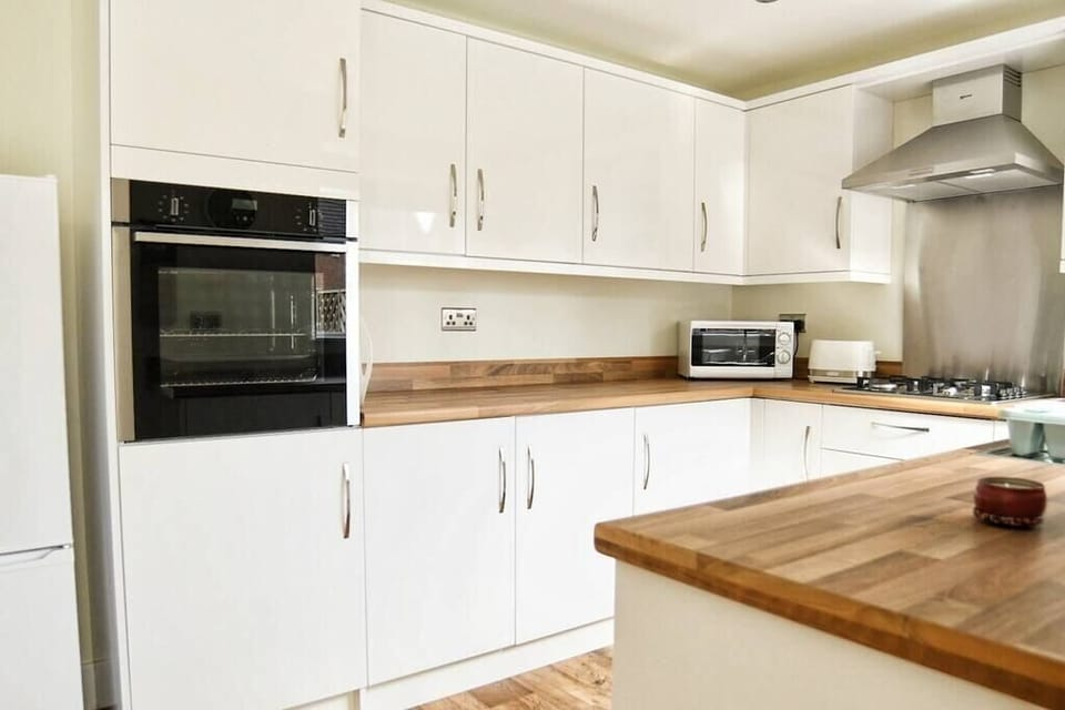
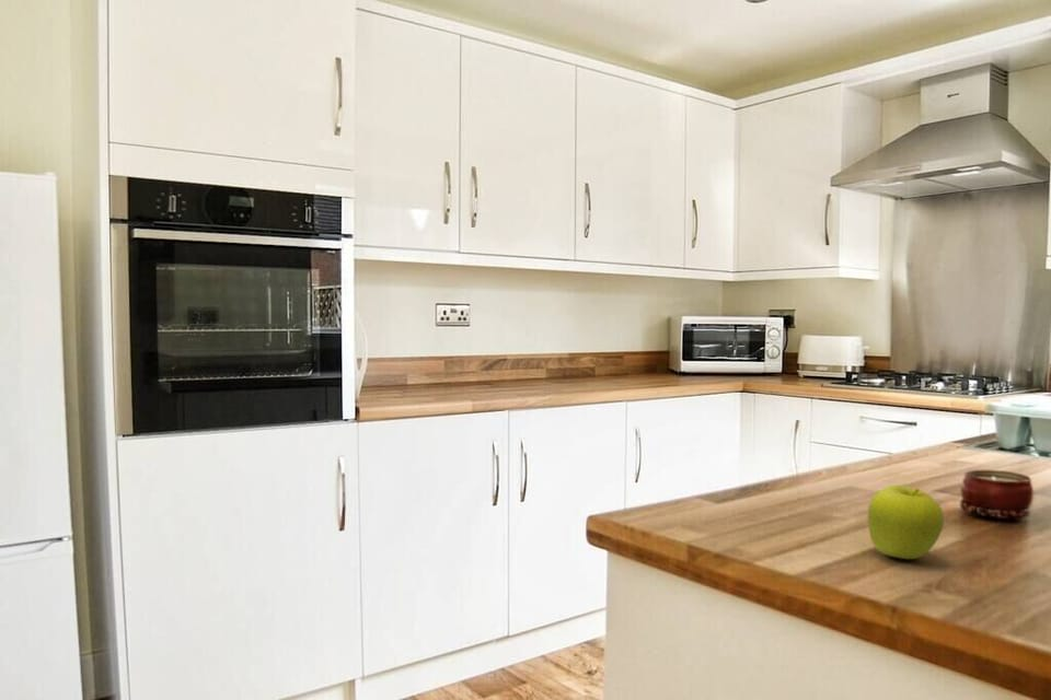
+ fruit (904, 522)
